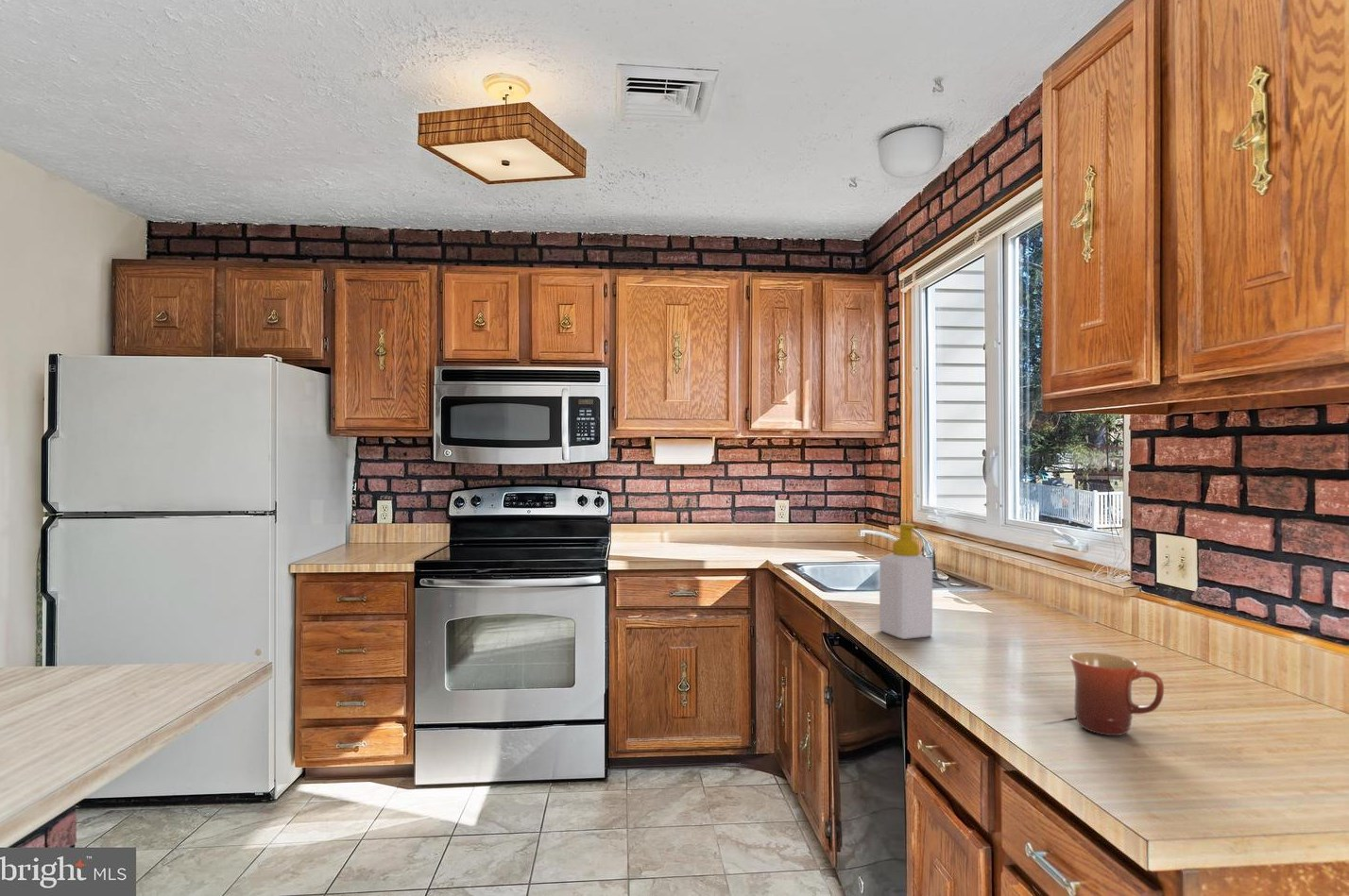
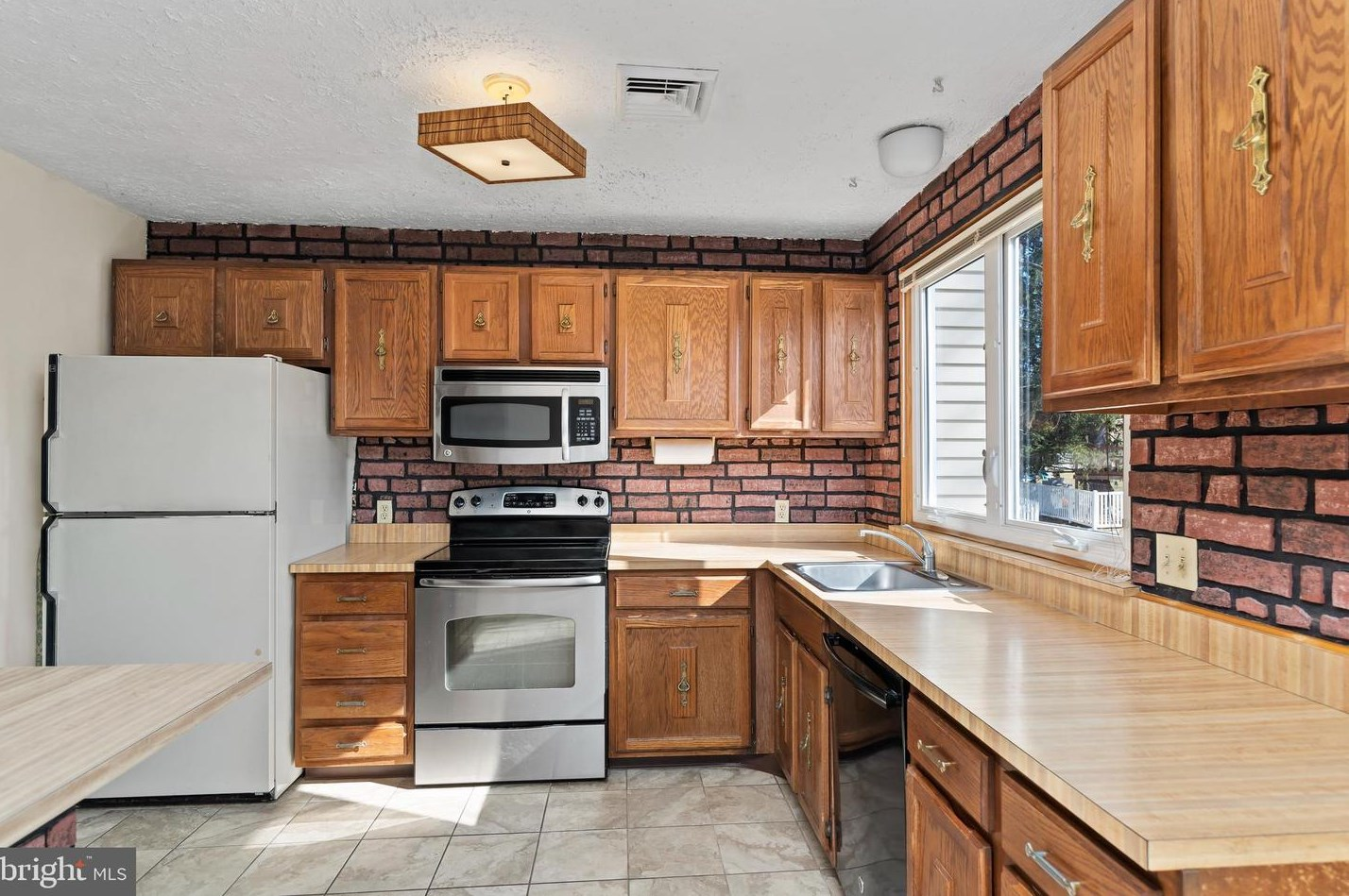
- mug (1115, 696)
- soap bottle (905, 579)
